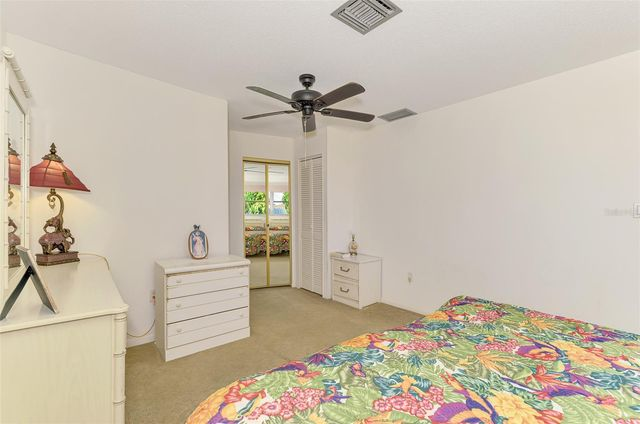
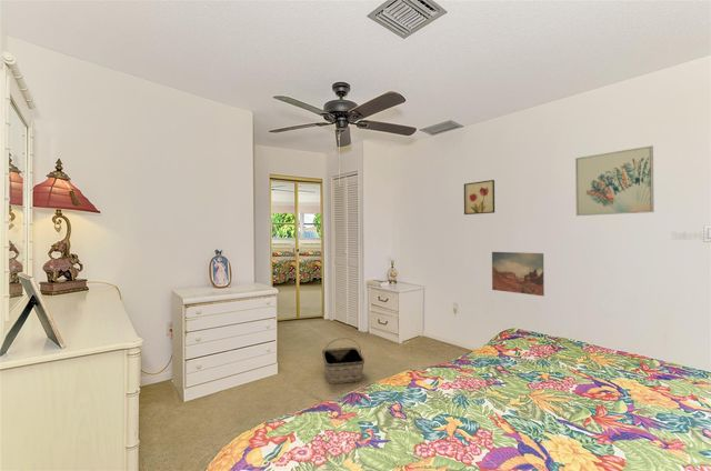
+ basket (342, 357)
+ wall art (611, 183)
+ wall art (515, 272)
+ wall art (479, 198)
